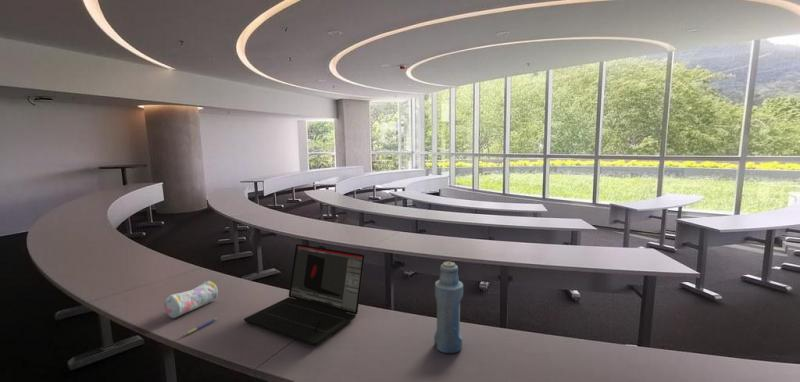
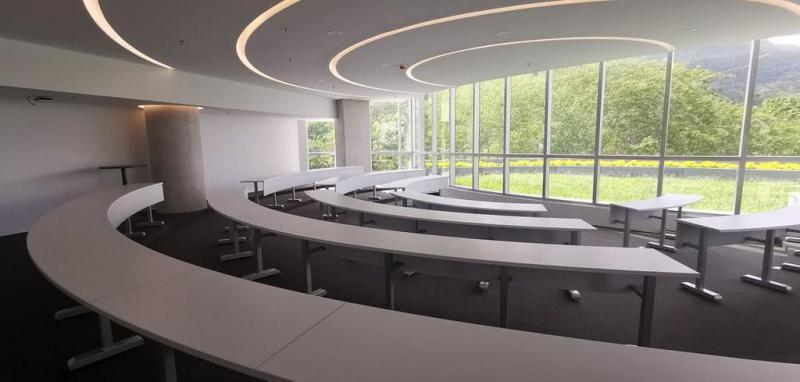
- pen (200, 326)
- pencil case (192, 298)
- bottle (448, 305)
- laptop (305, 288)
